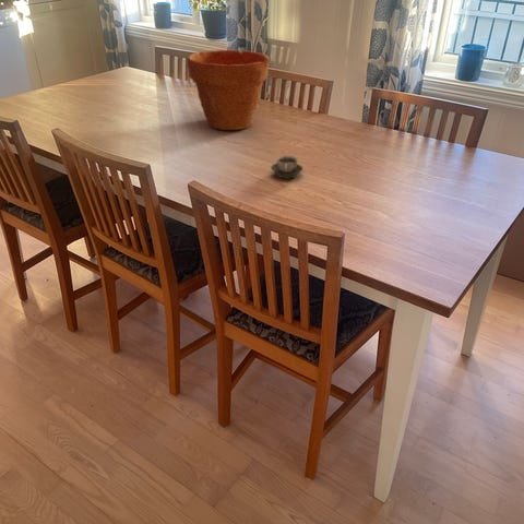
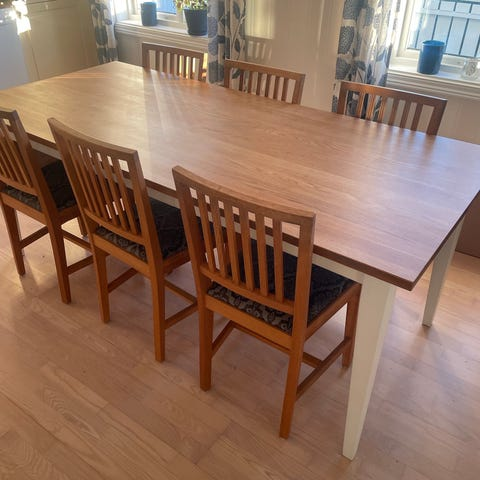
- flower pot (228, 91)
- cup (286, 167)
